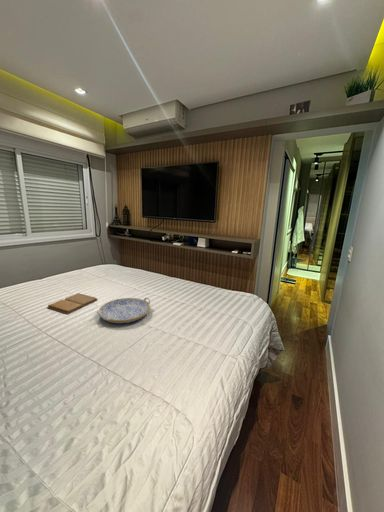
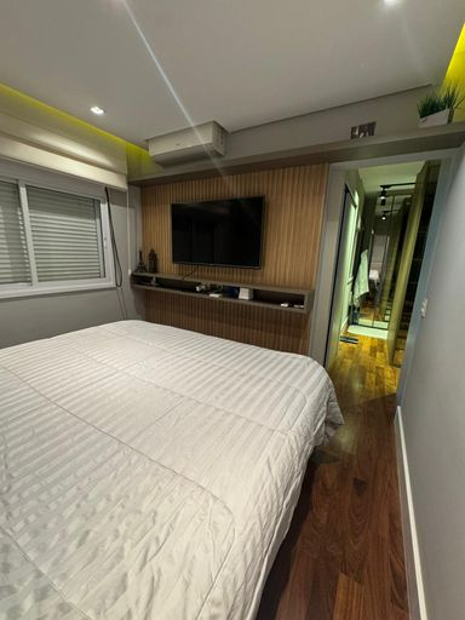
- book (73, 302)
- serving tray (125, 308)
